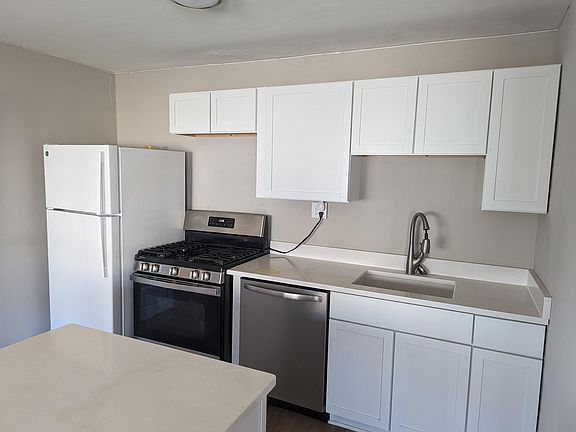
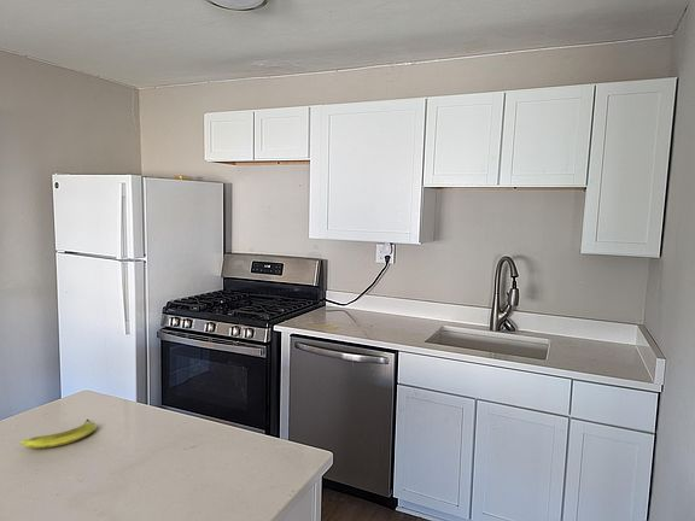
+ banana (65, 433)
